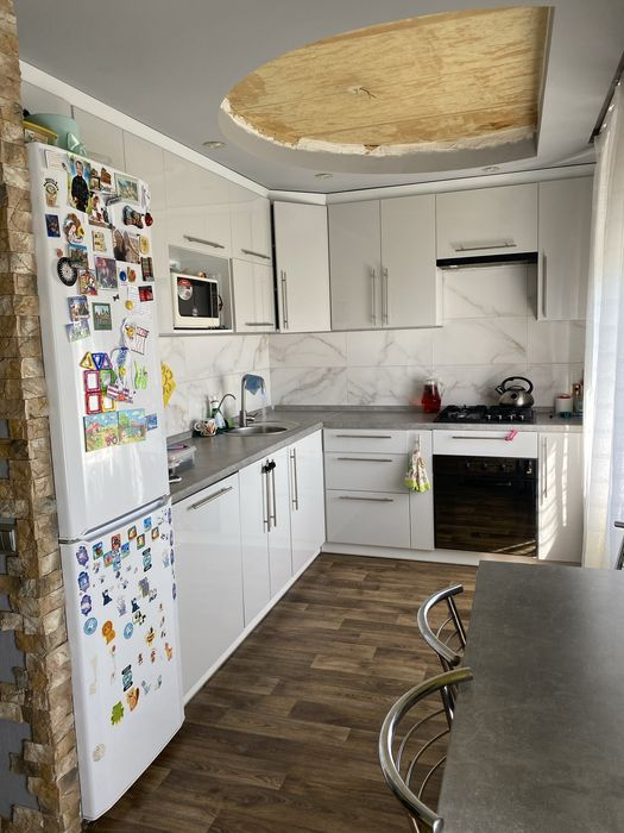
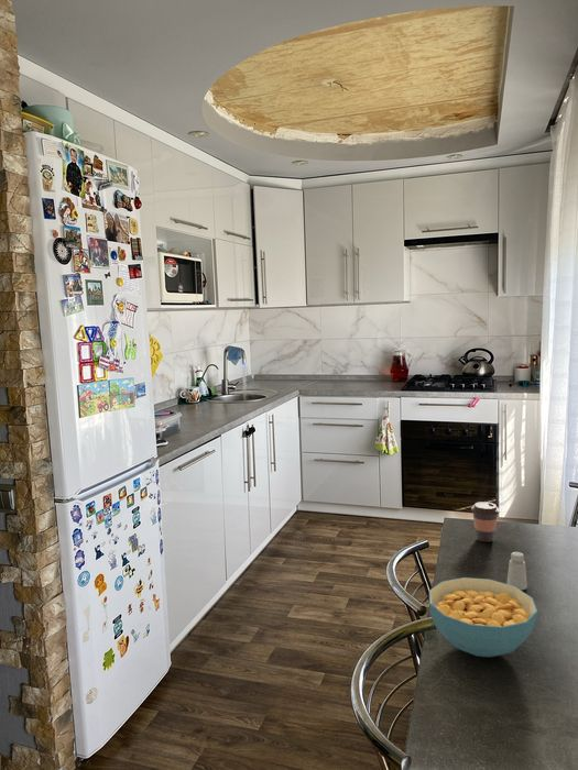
+ coffee cup (484, 521)
+ cereal bowl (480, 624)
+ saltshaker (516, 570)
